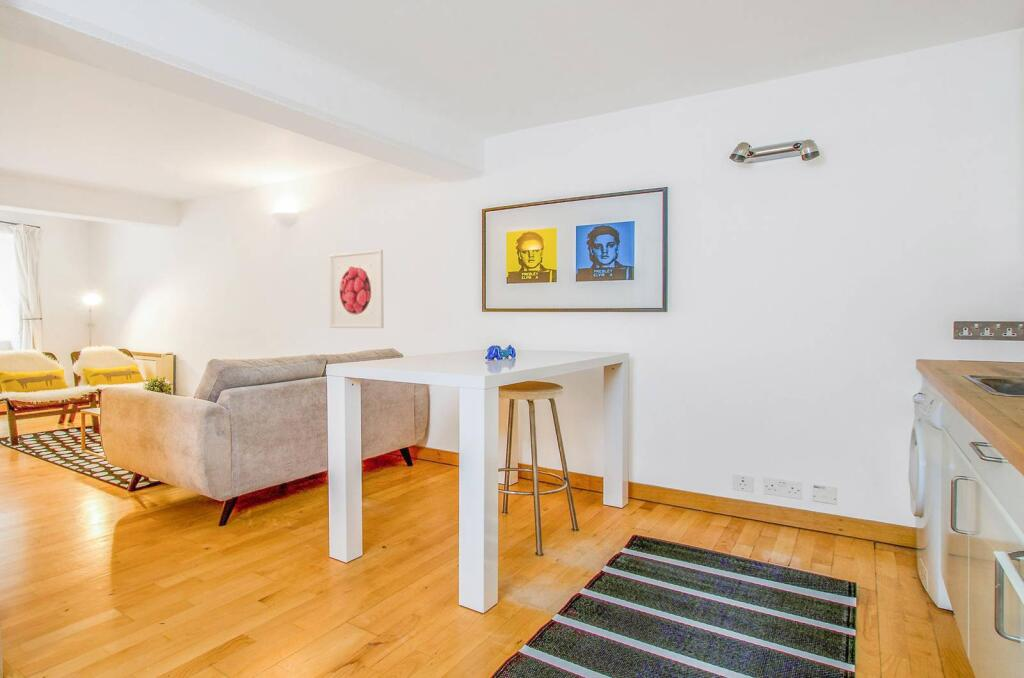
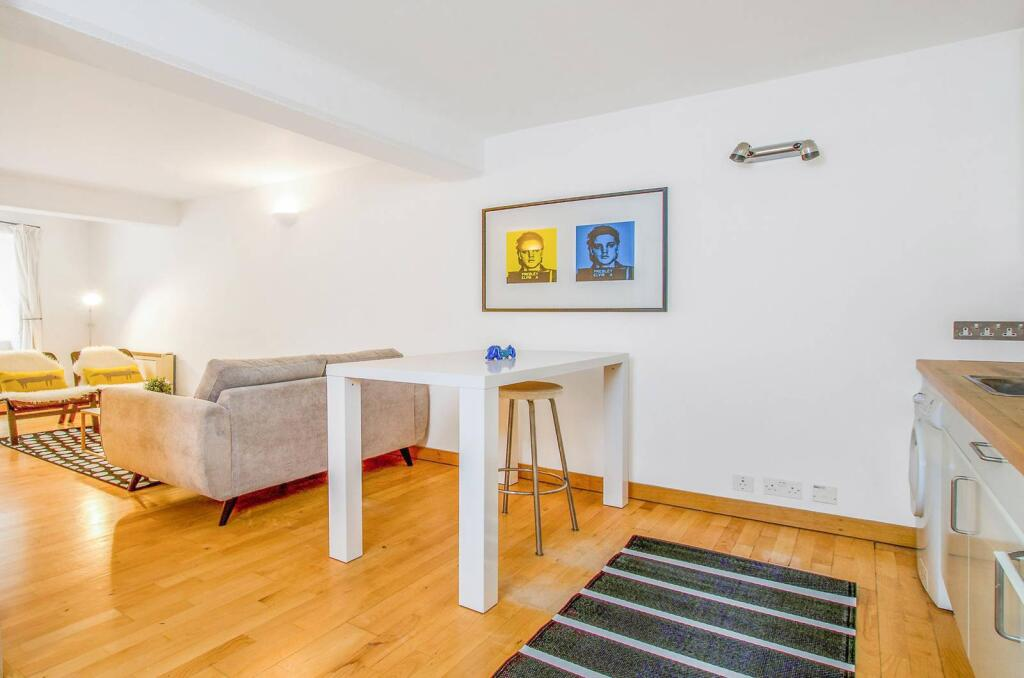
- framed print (355, 290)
